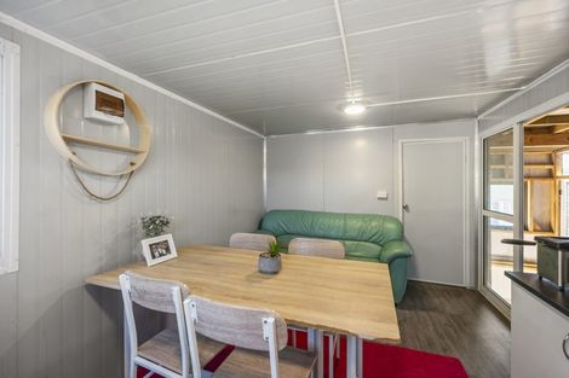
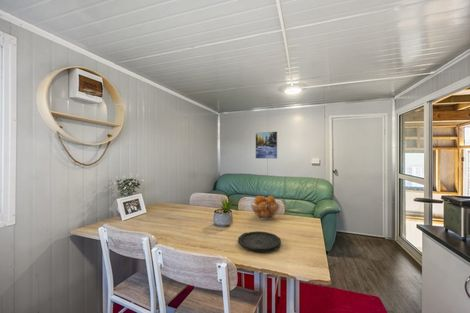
+ fruit basket (265, 206)
+ plate (259, 240)
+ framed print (266, 145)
